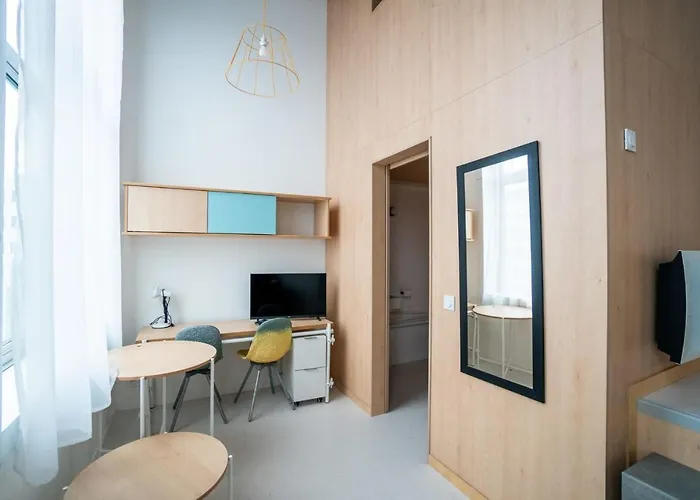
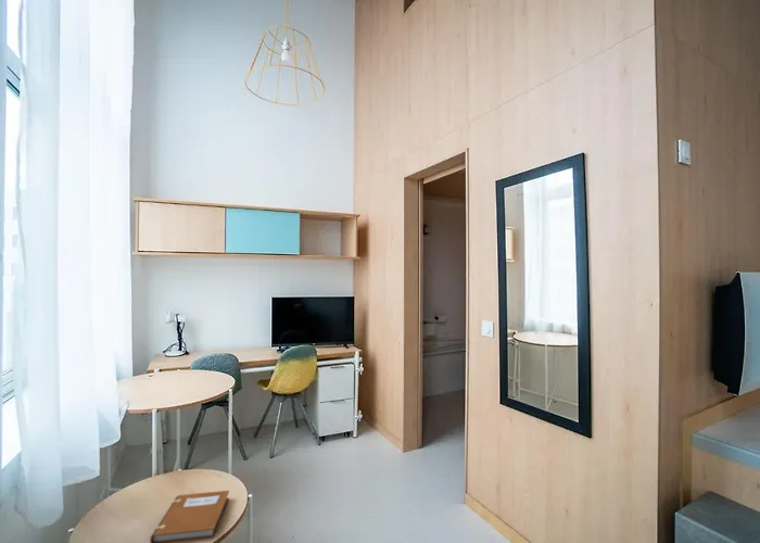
+ notebook (193, 514)
